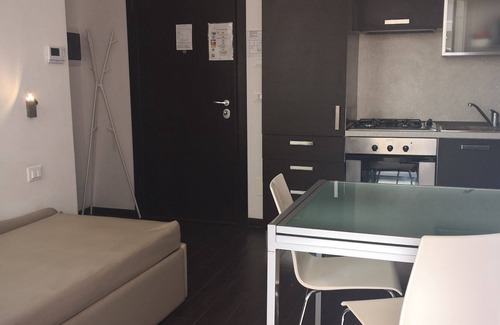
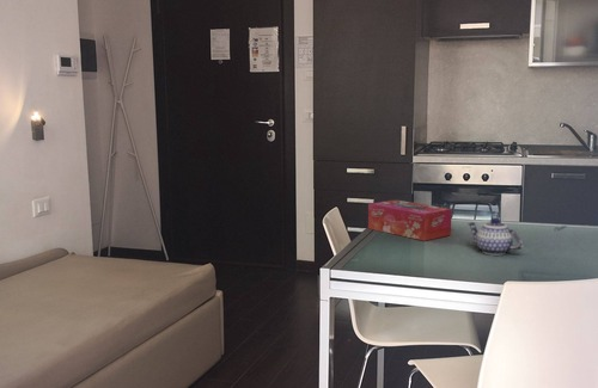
+ teapot (494, 234)
+ tissue box (408, 218)
